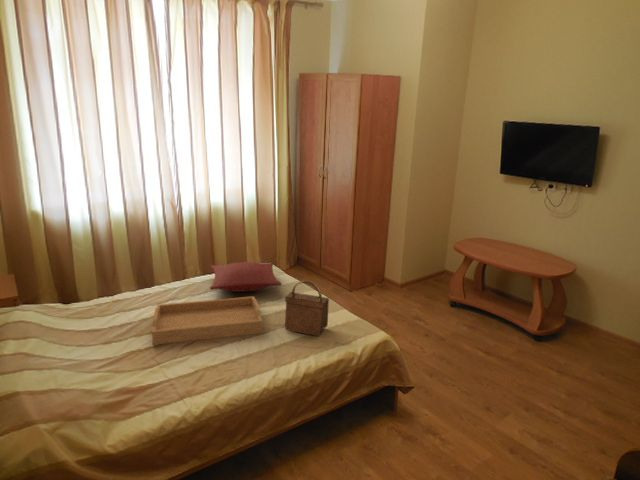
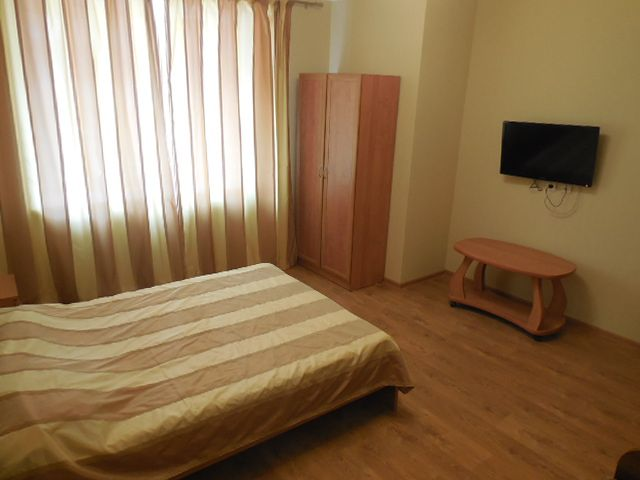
- serving tray (208, 316)
- pillow (244, 276)
- handbag (307, 305)
